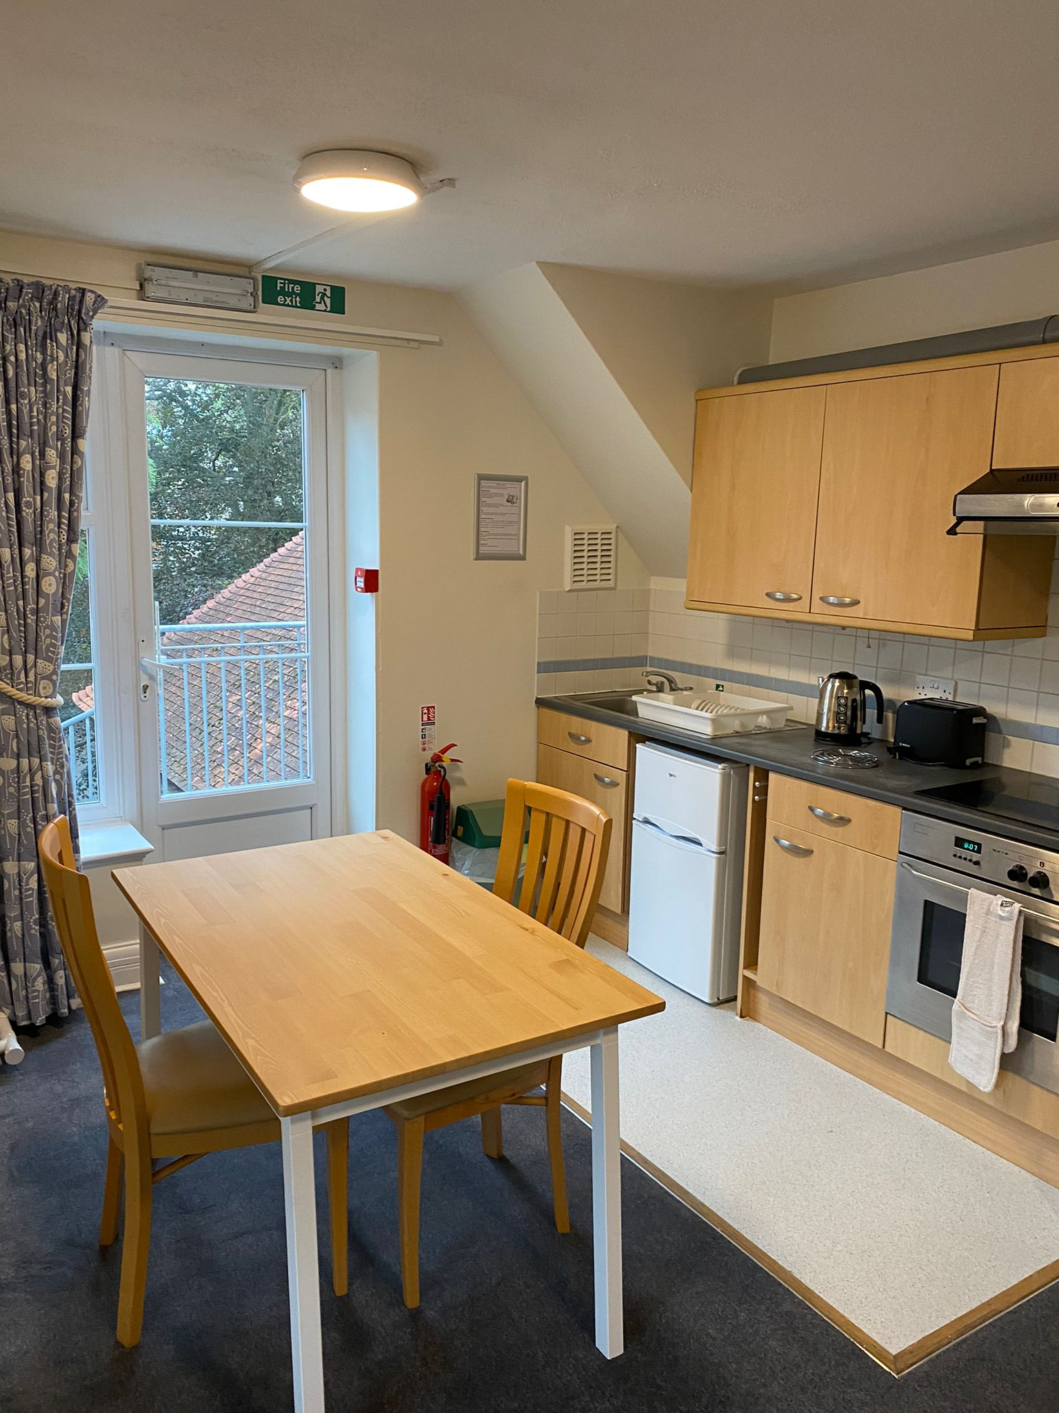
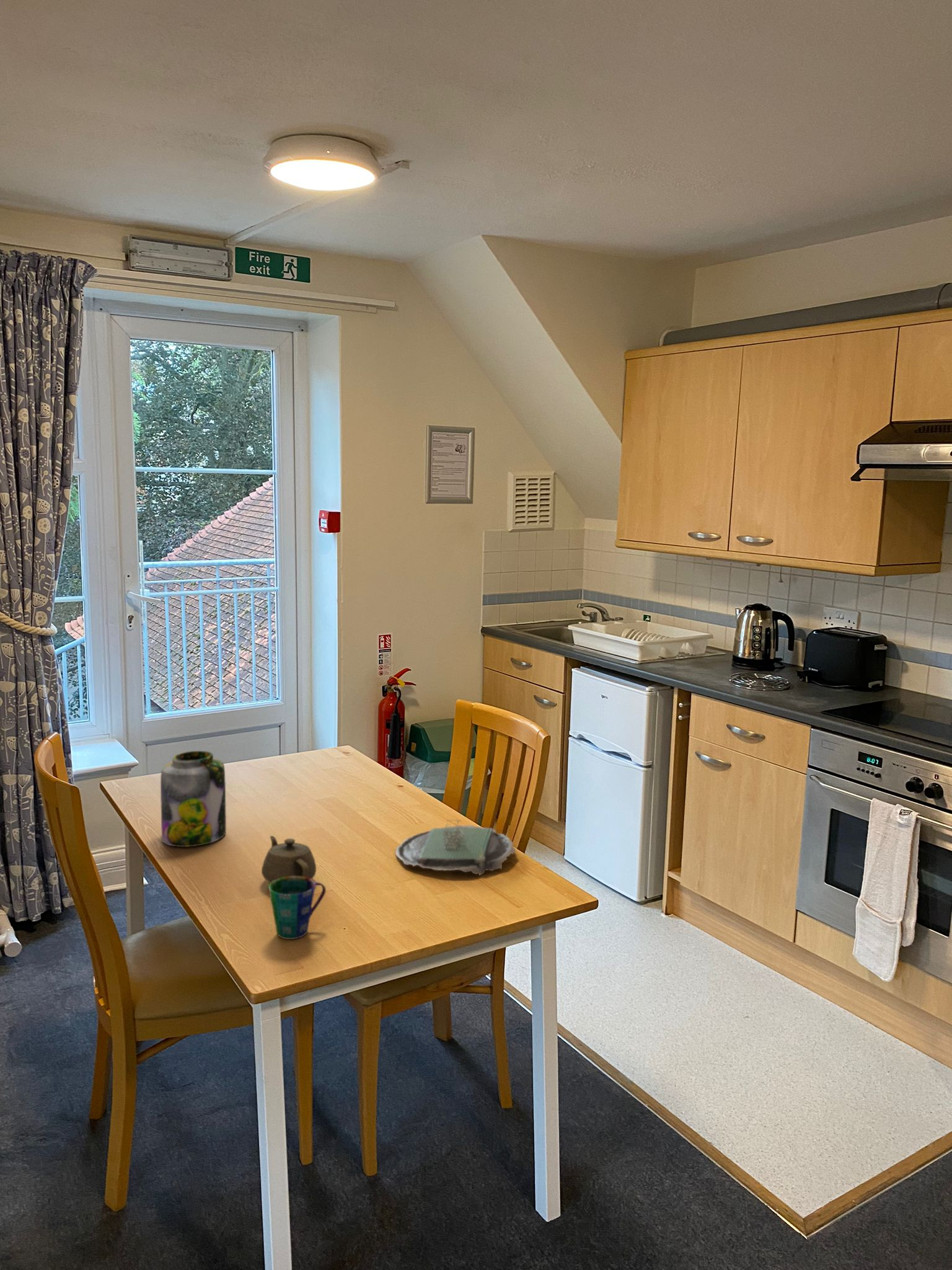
+ plate (455, 837)
+ teapot (288, 859)
+ cup (298, 907)
+ jar (193, 796)
